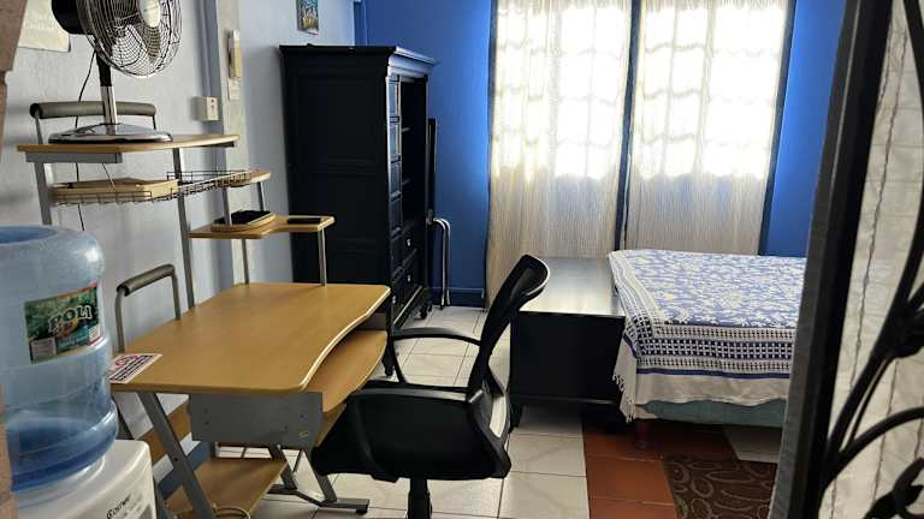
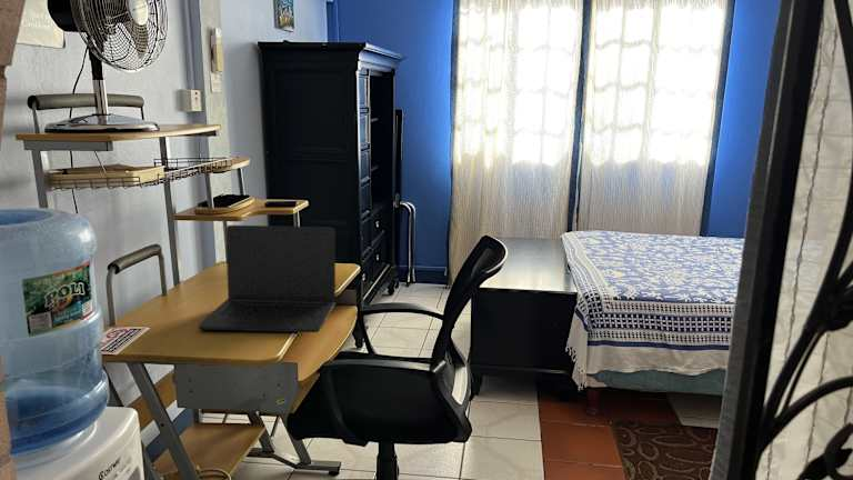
+ laptop (269, 276)
